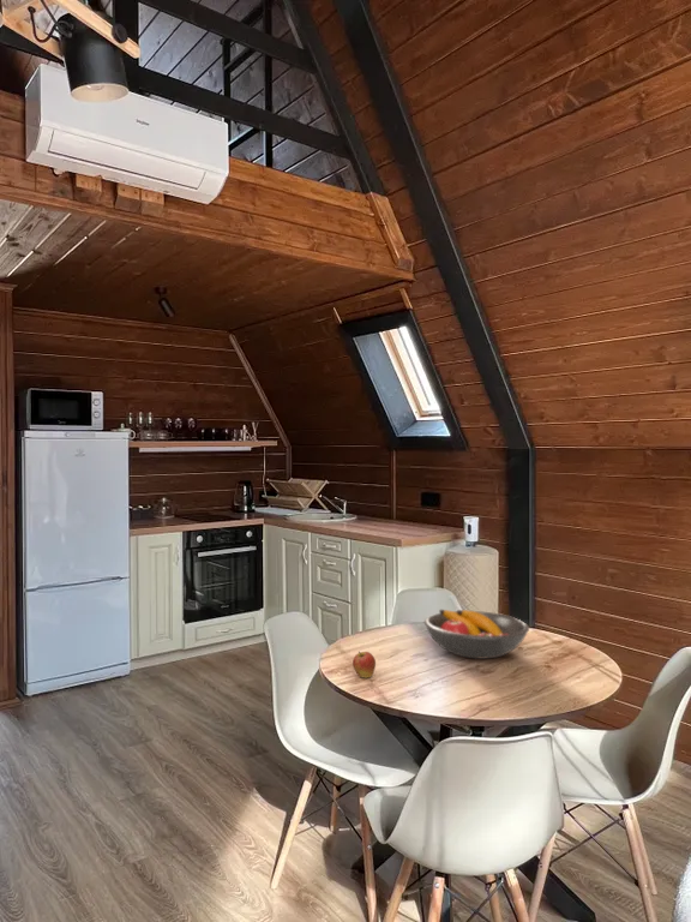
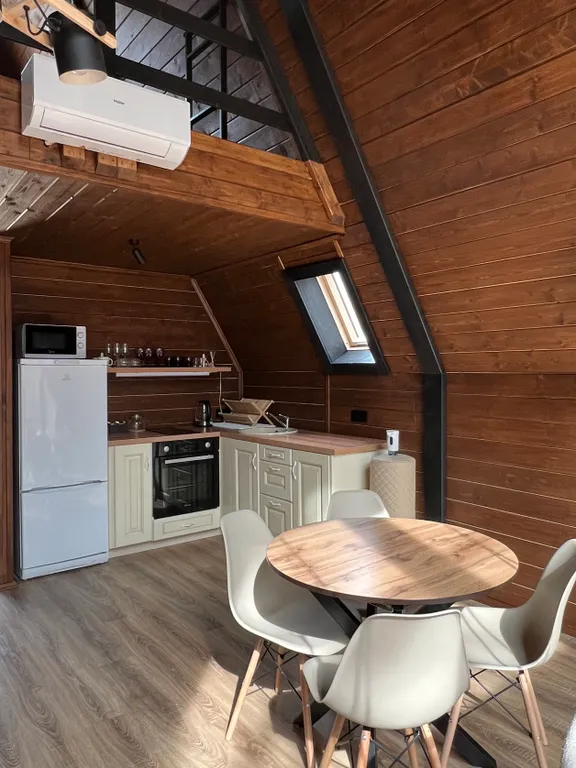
- fruit bowl (475, 633)
- fruit (363, 663)
